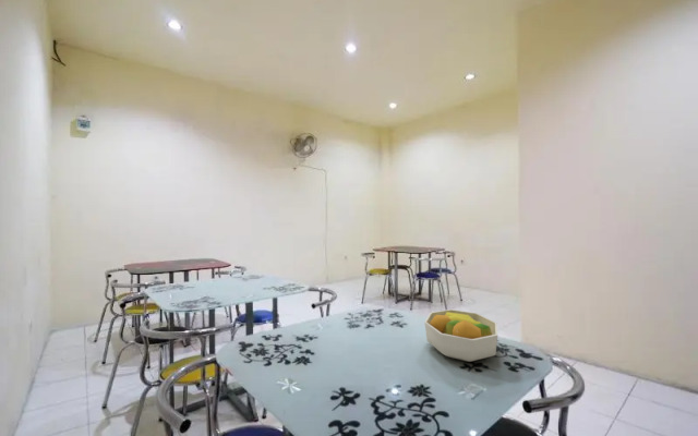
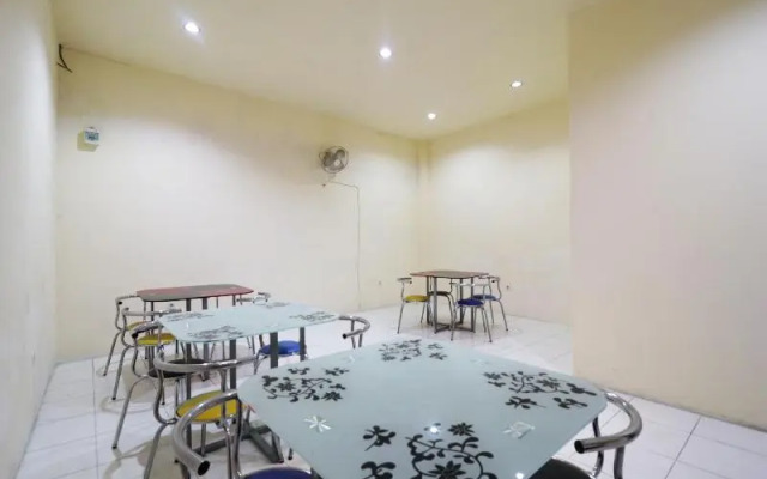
- fruit bowl (460, 329)
